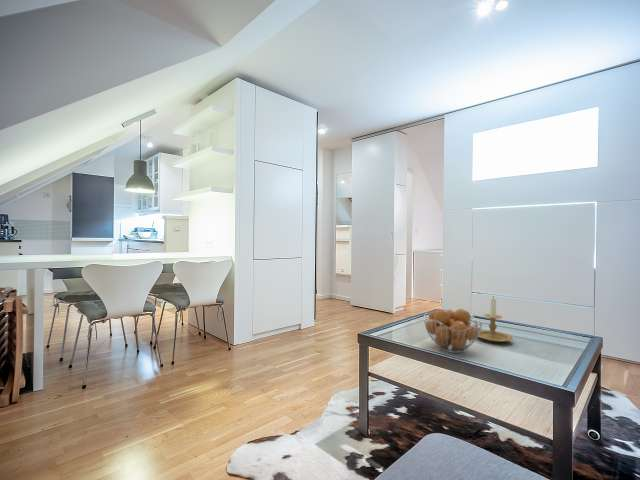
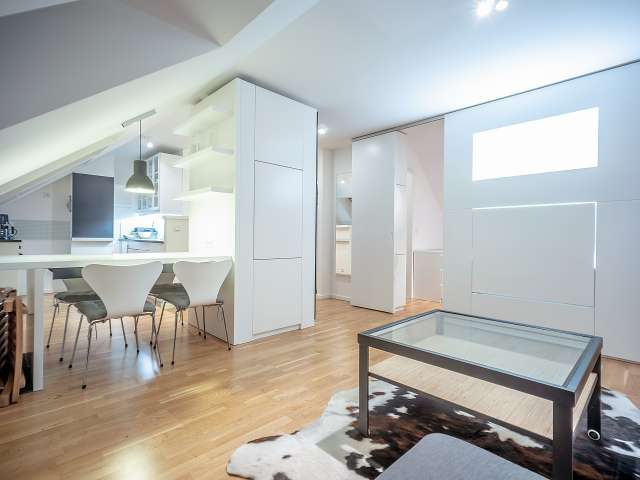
- candle holder (492, 317)
- fruit basket (451, 328)
